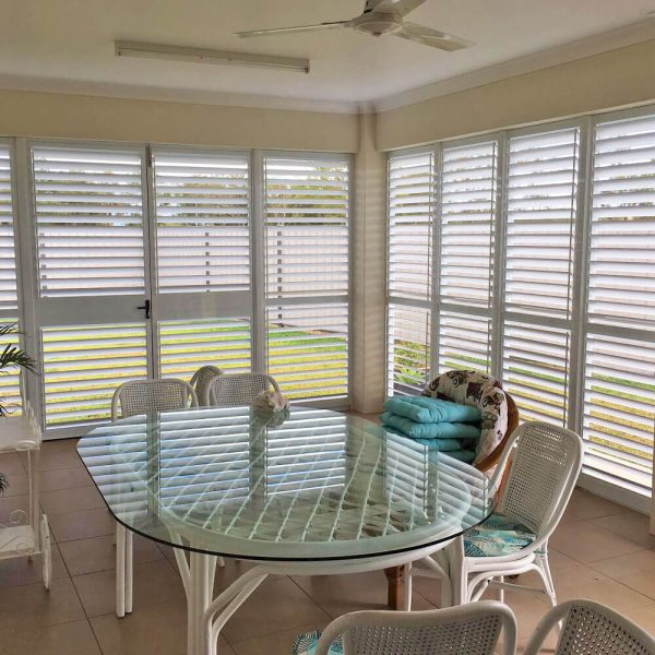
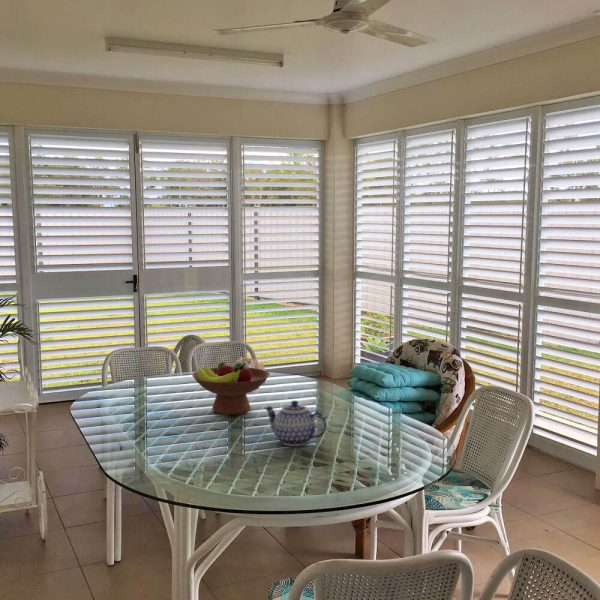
+ teapot (294, 421)
+ fruit bowl (231, 385)
